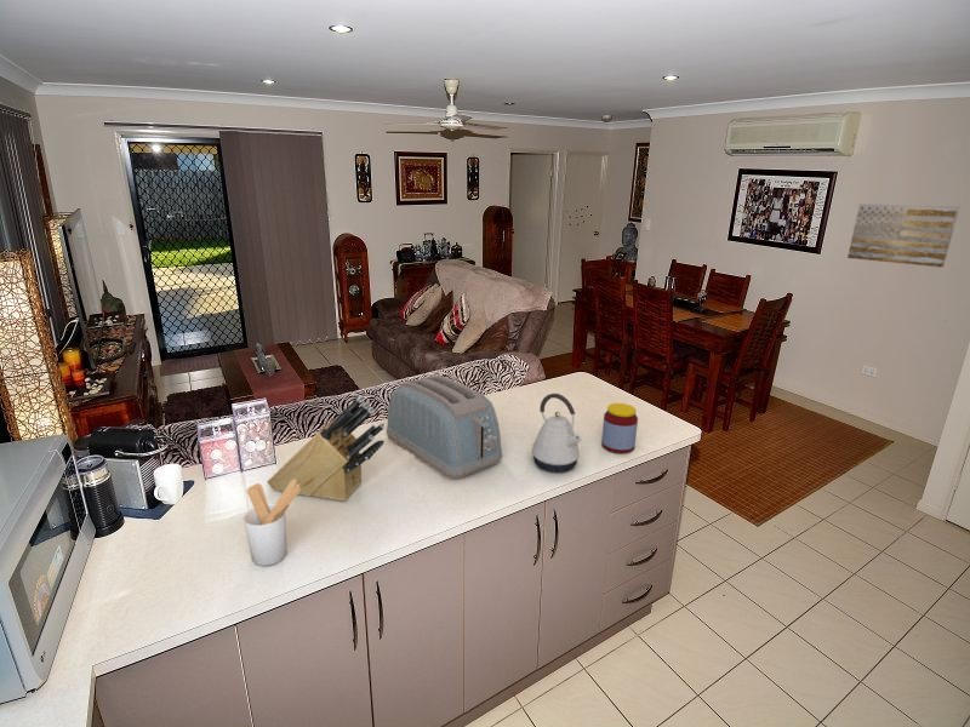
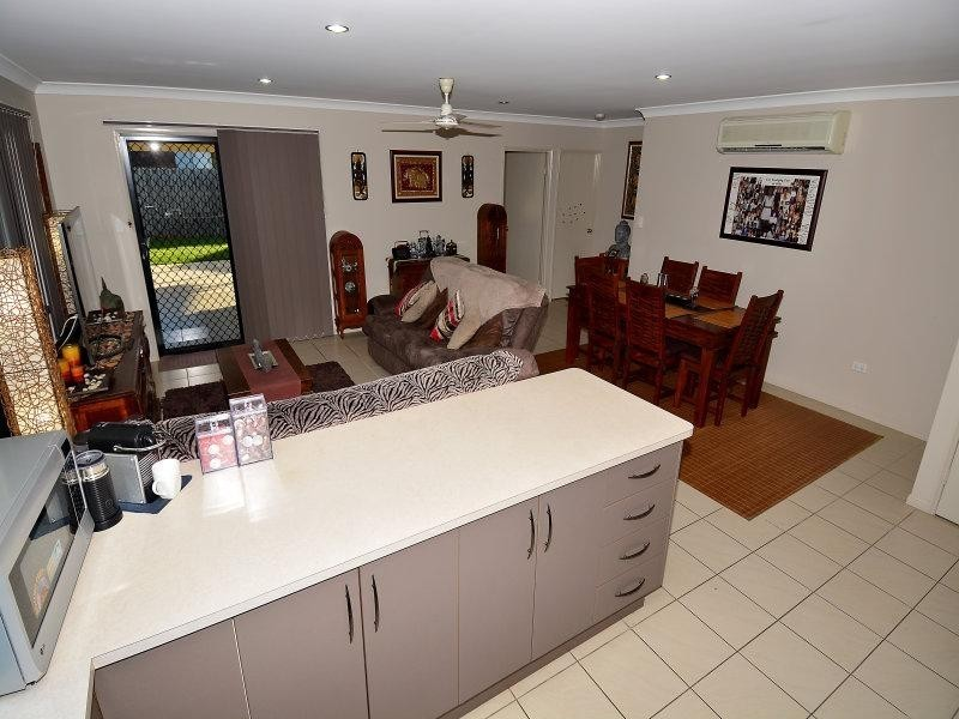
- knife block (325, 443)
- utensil holder (275, 520)
- kettle (558, 430)
- wall art (898, 234)
- toaster (444, 419)
- jar (620, 427)
